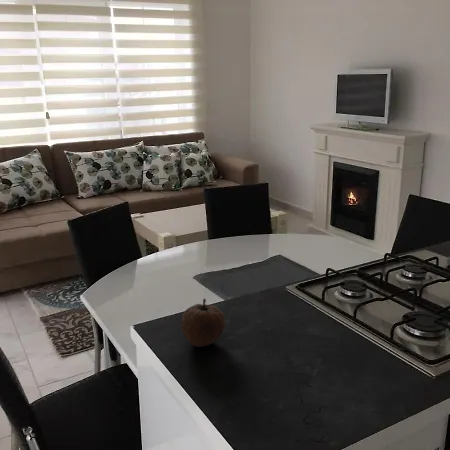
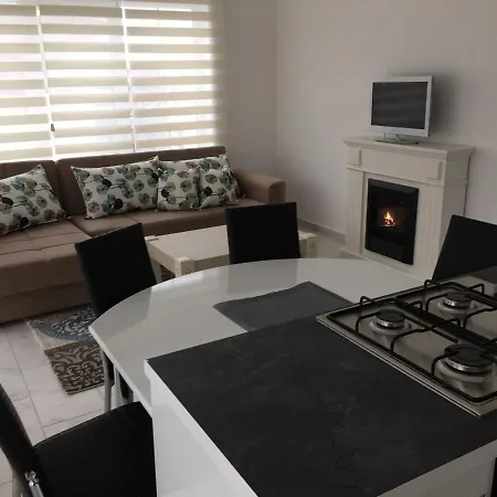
- fruit (202, 321)
